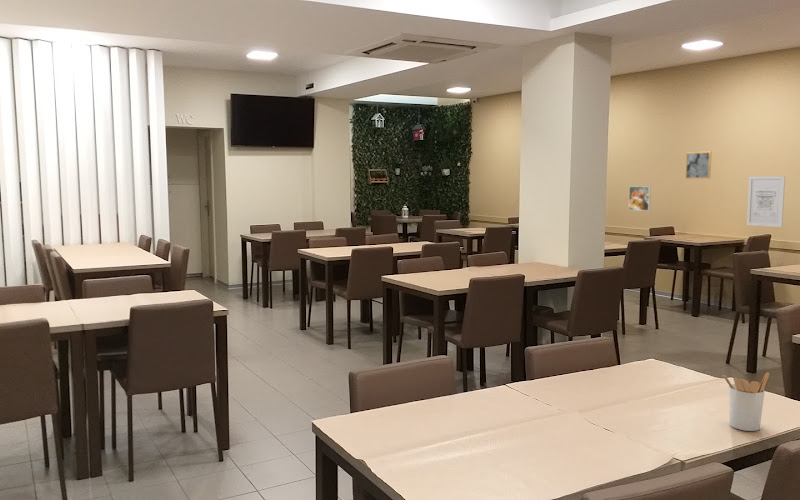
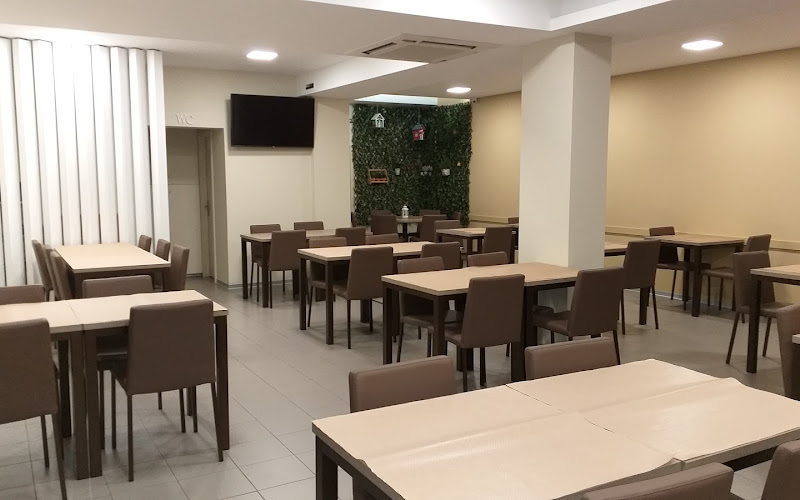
- utensil holder (746, 400)
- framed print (639, 198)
- wall art (765, 201)
- wall art (698, 165)
